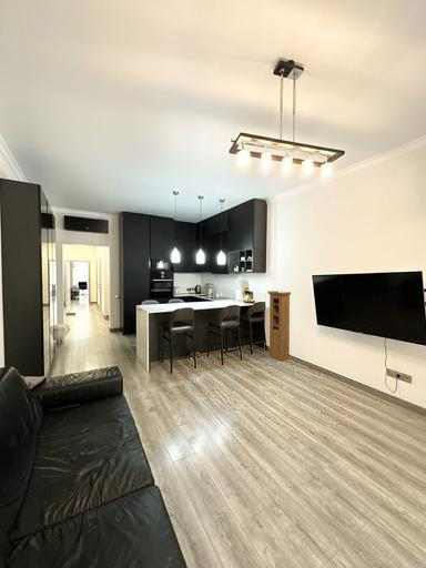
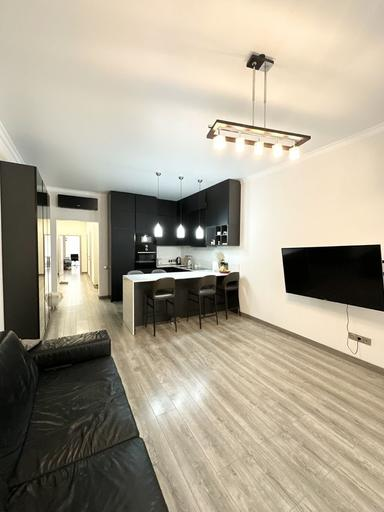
- cabinet (278, 324)
